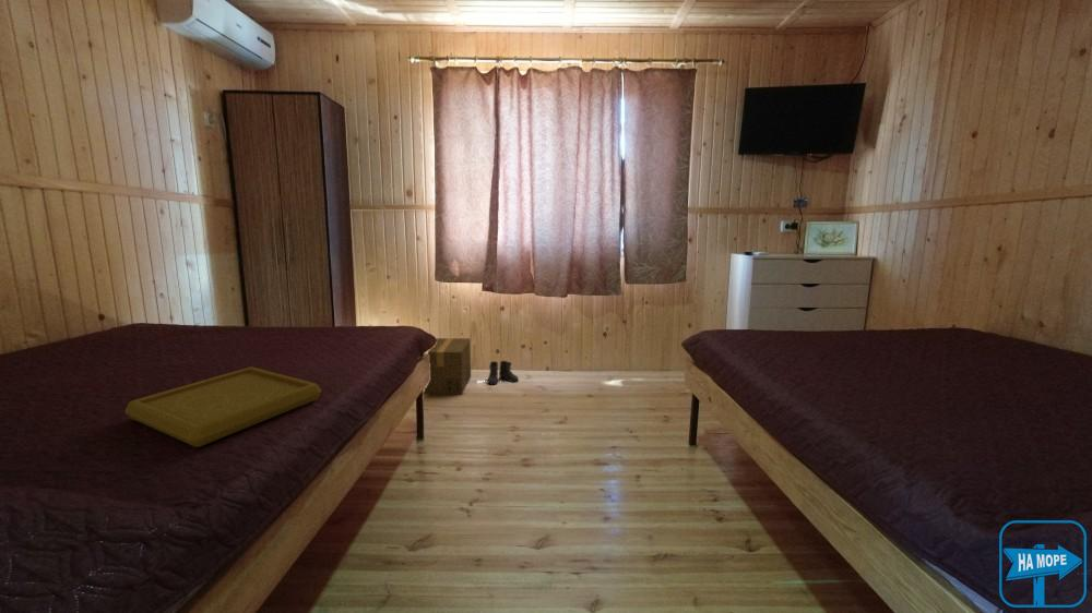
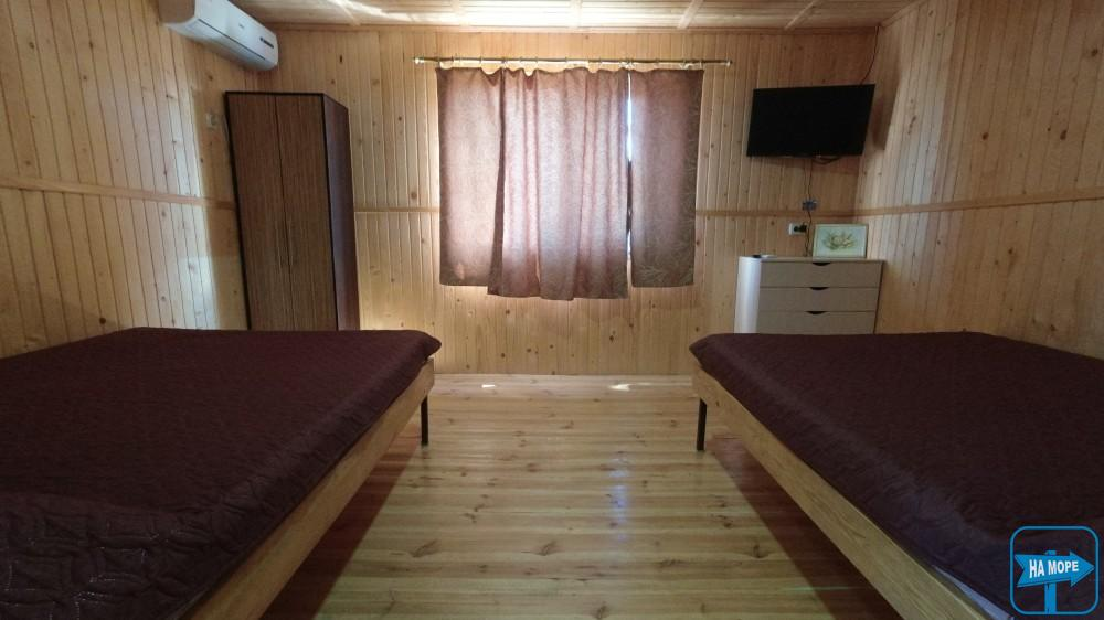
- cardboard box (446, 364)
- boots (500, 372)
- serving tray (228, 400)
